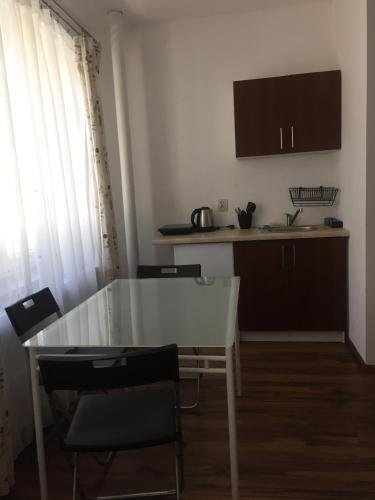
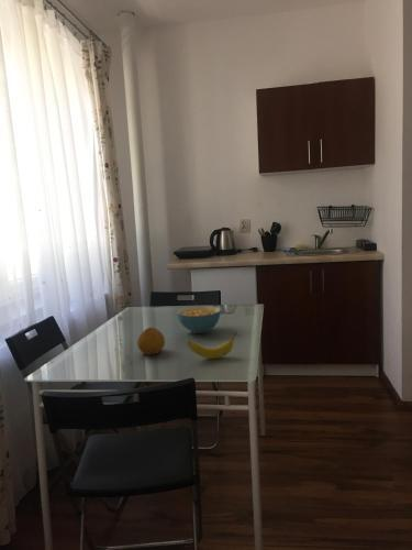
+ fruit (151, 340)
+ banana (212, 348)
+ cereal bowl (199, 321)
